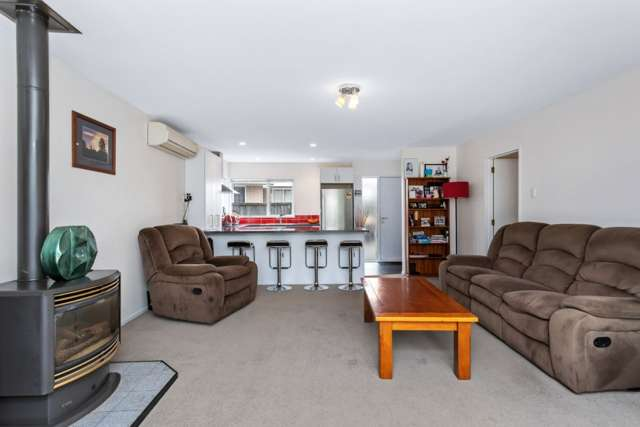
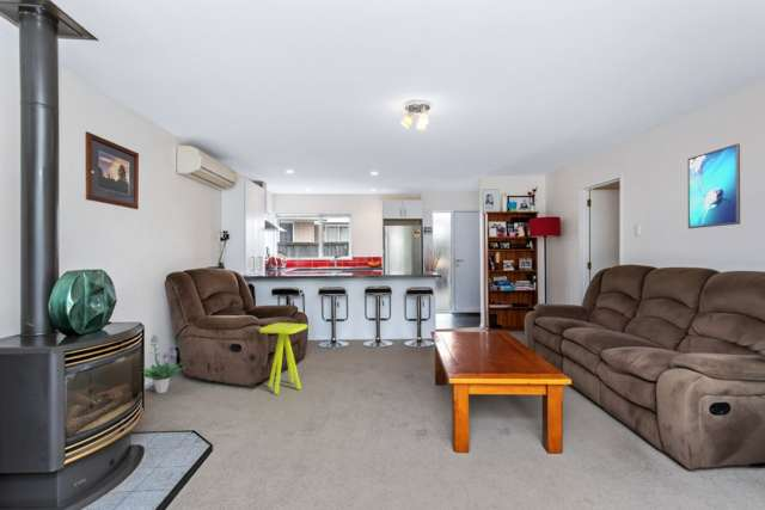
+ side table (281, 357)
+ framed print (711, 189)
+ potted plant (160, 364)
